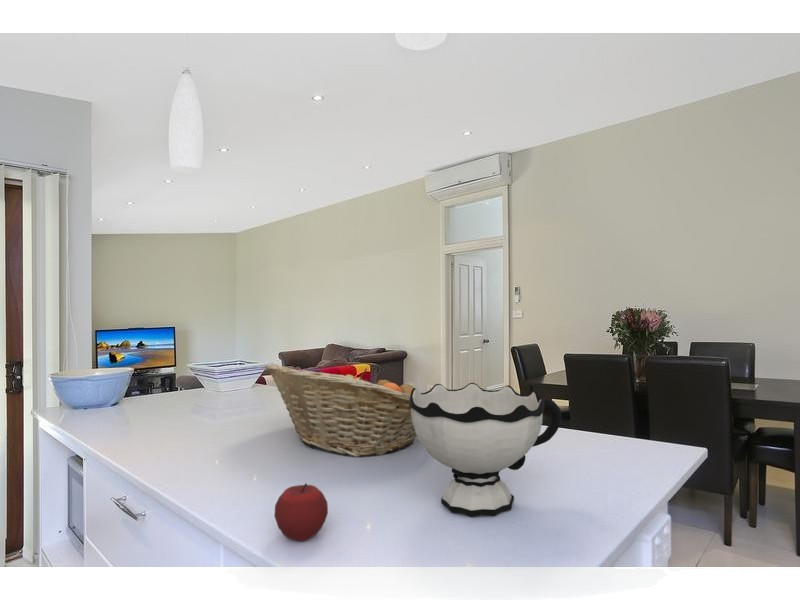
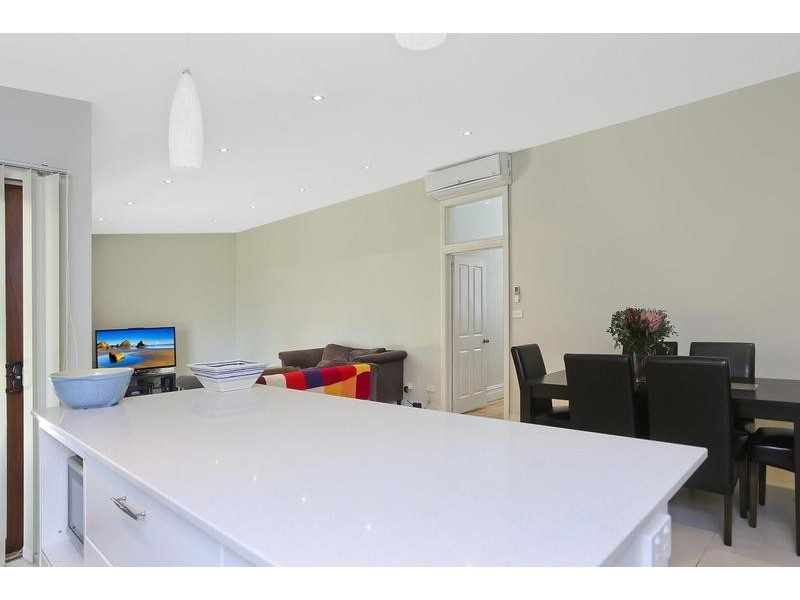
- apple (301, 509)
- fruit basket (348, 400)
- bowl (490, 446)
